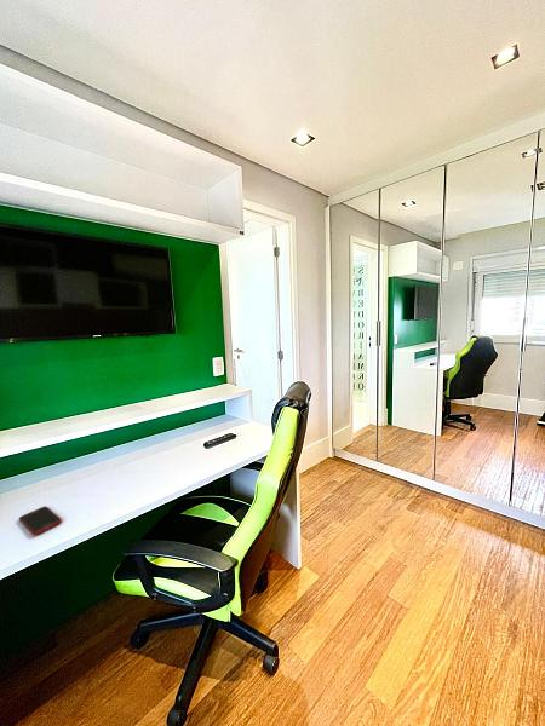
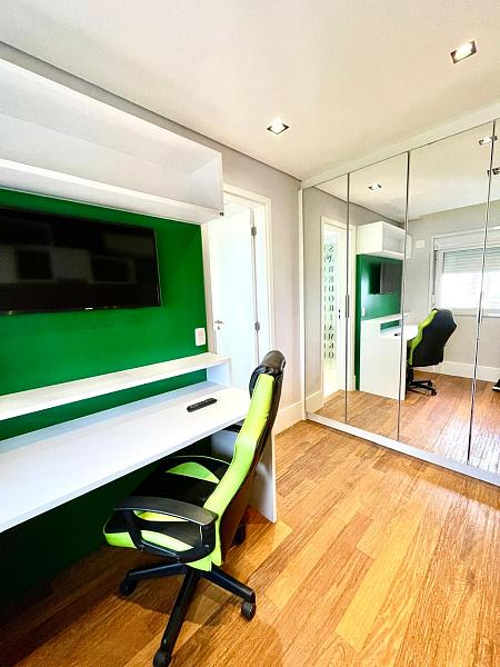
- cell phone (40, 519)
